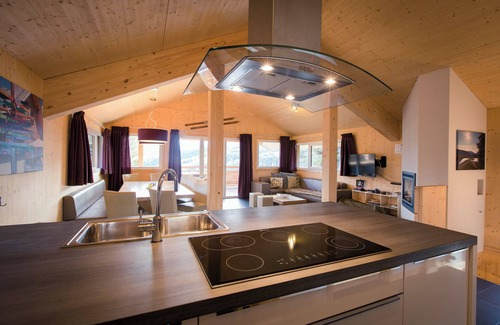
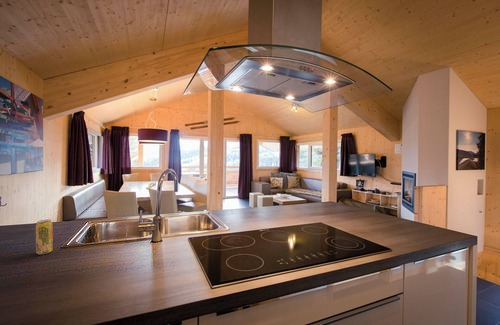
+ beverage can (44, 236)
